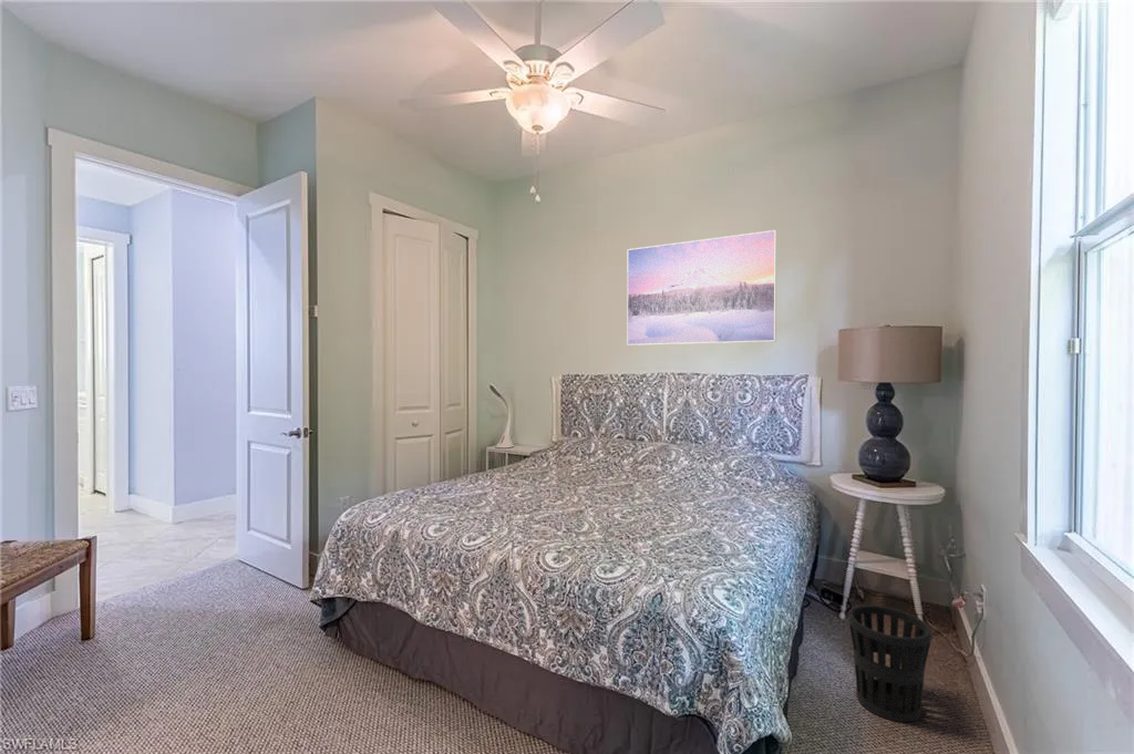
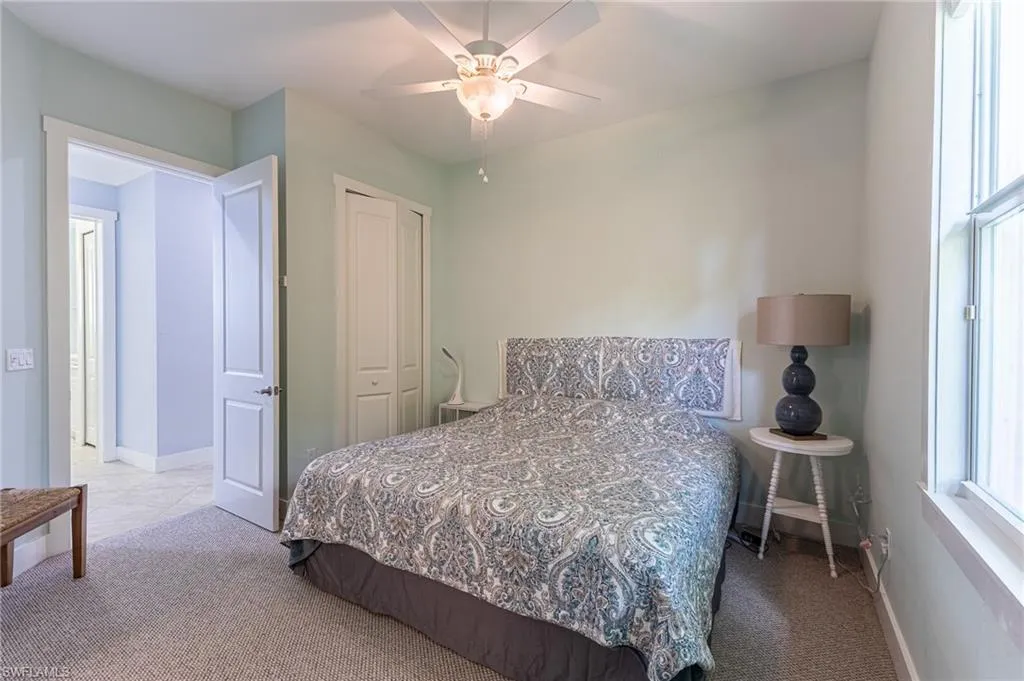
- wastebasket (885, 661)
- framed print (695, 291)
